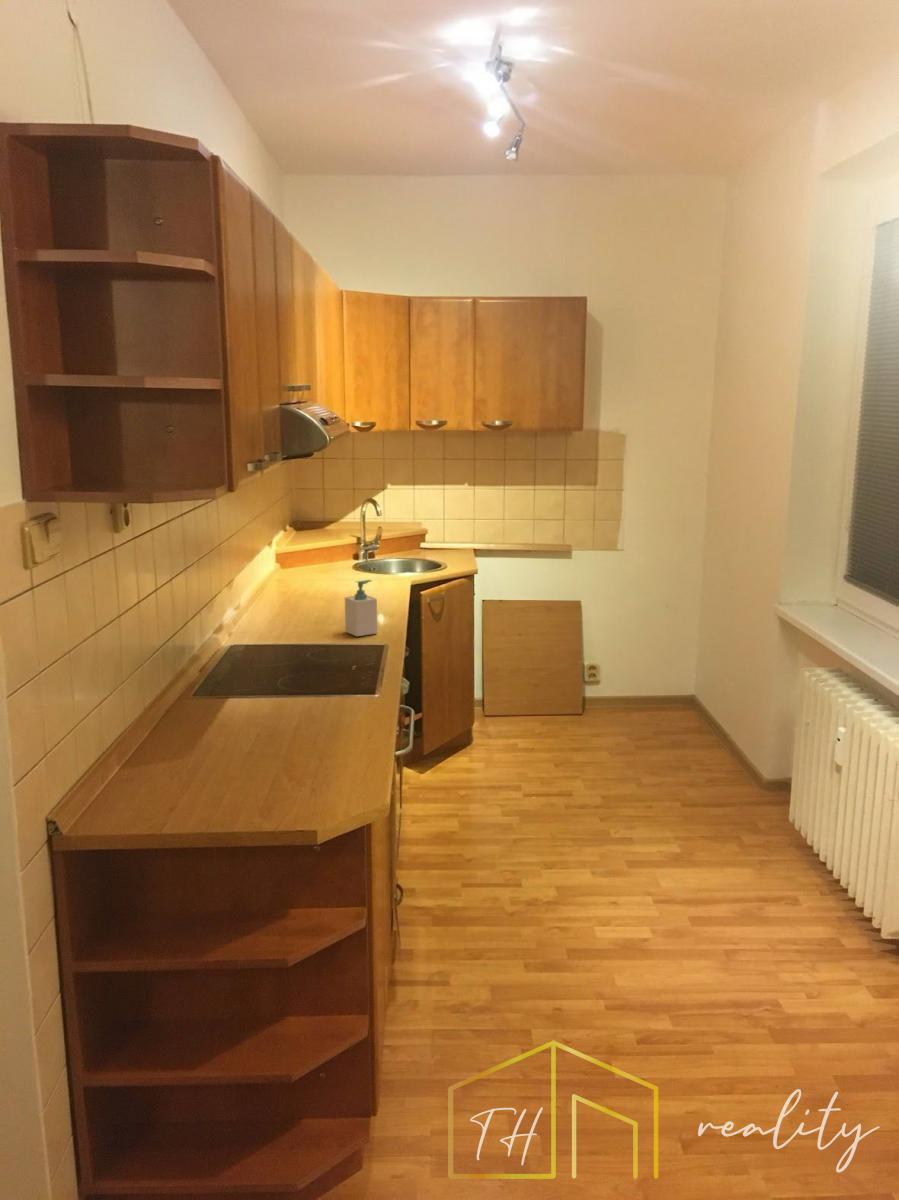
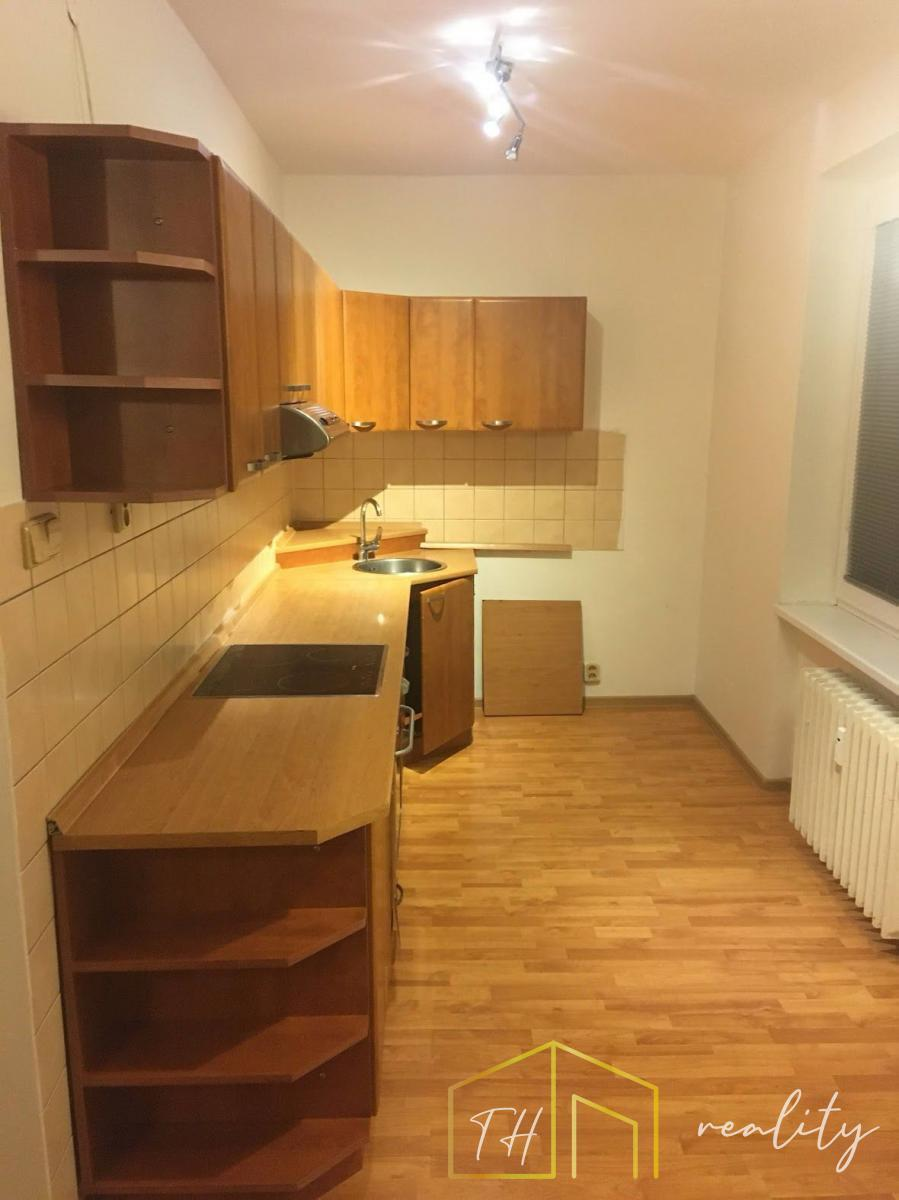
- soap bottle (361, 606)
